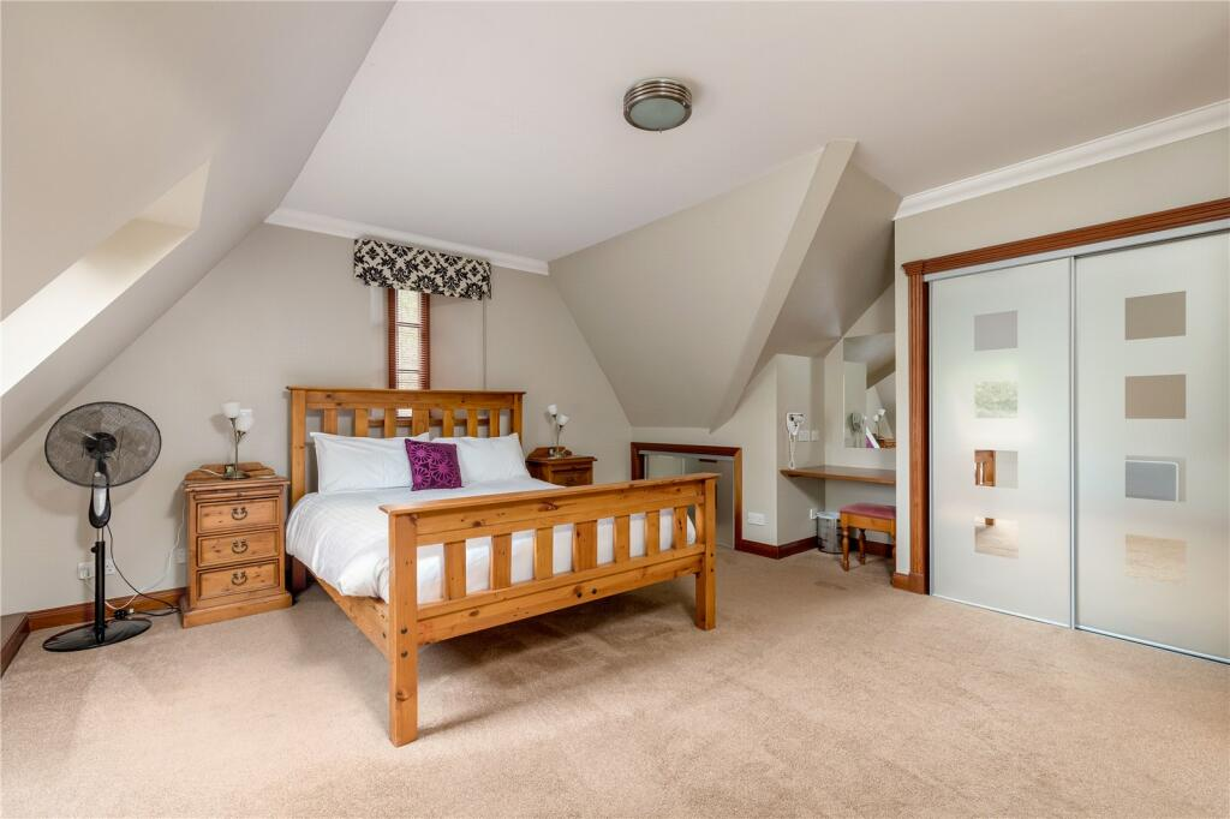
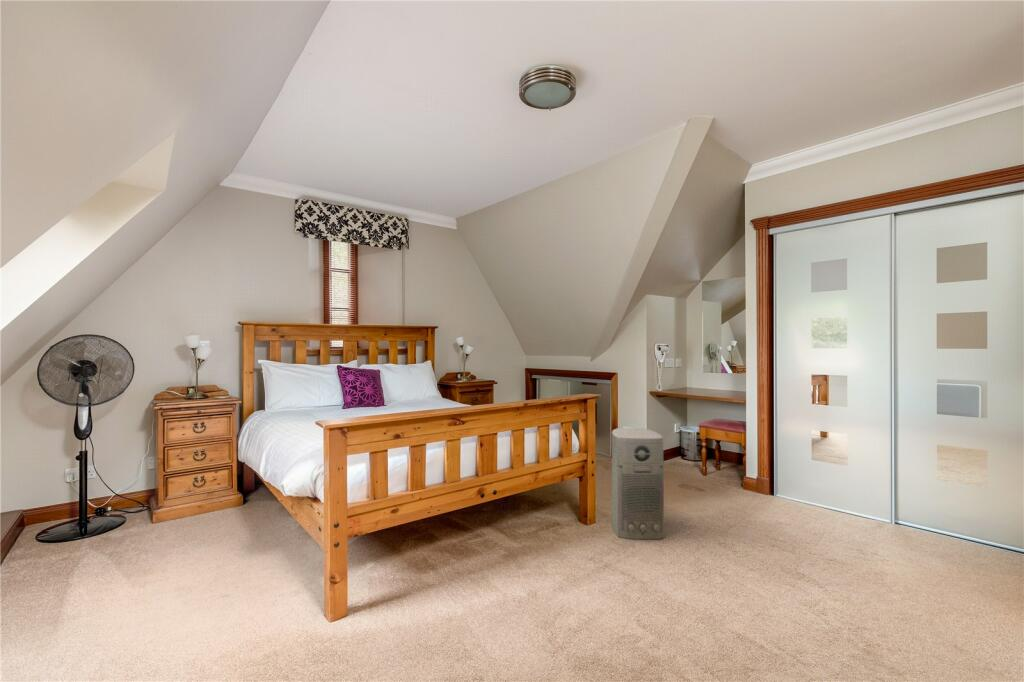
+ air purifier (635, 480)
